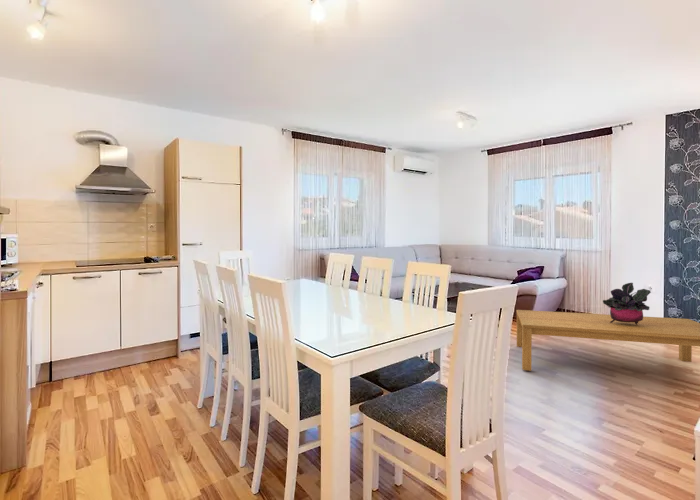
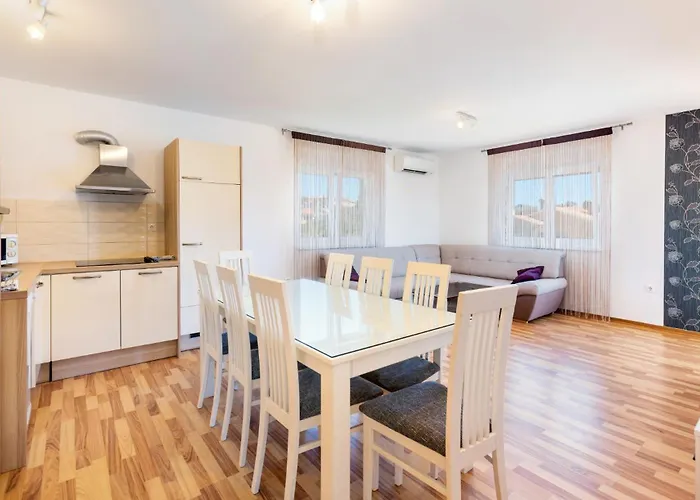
- coffee table (608, 339)
- potted plant (626, 302)
